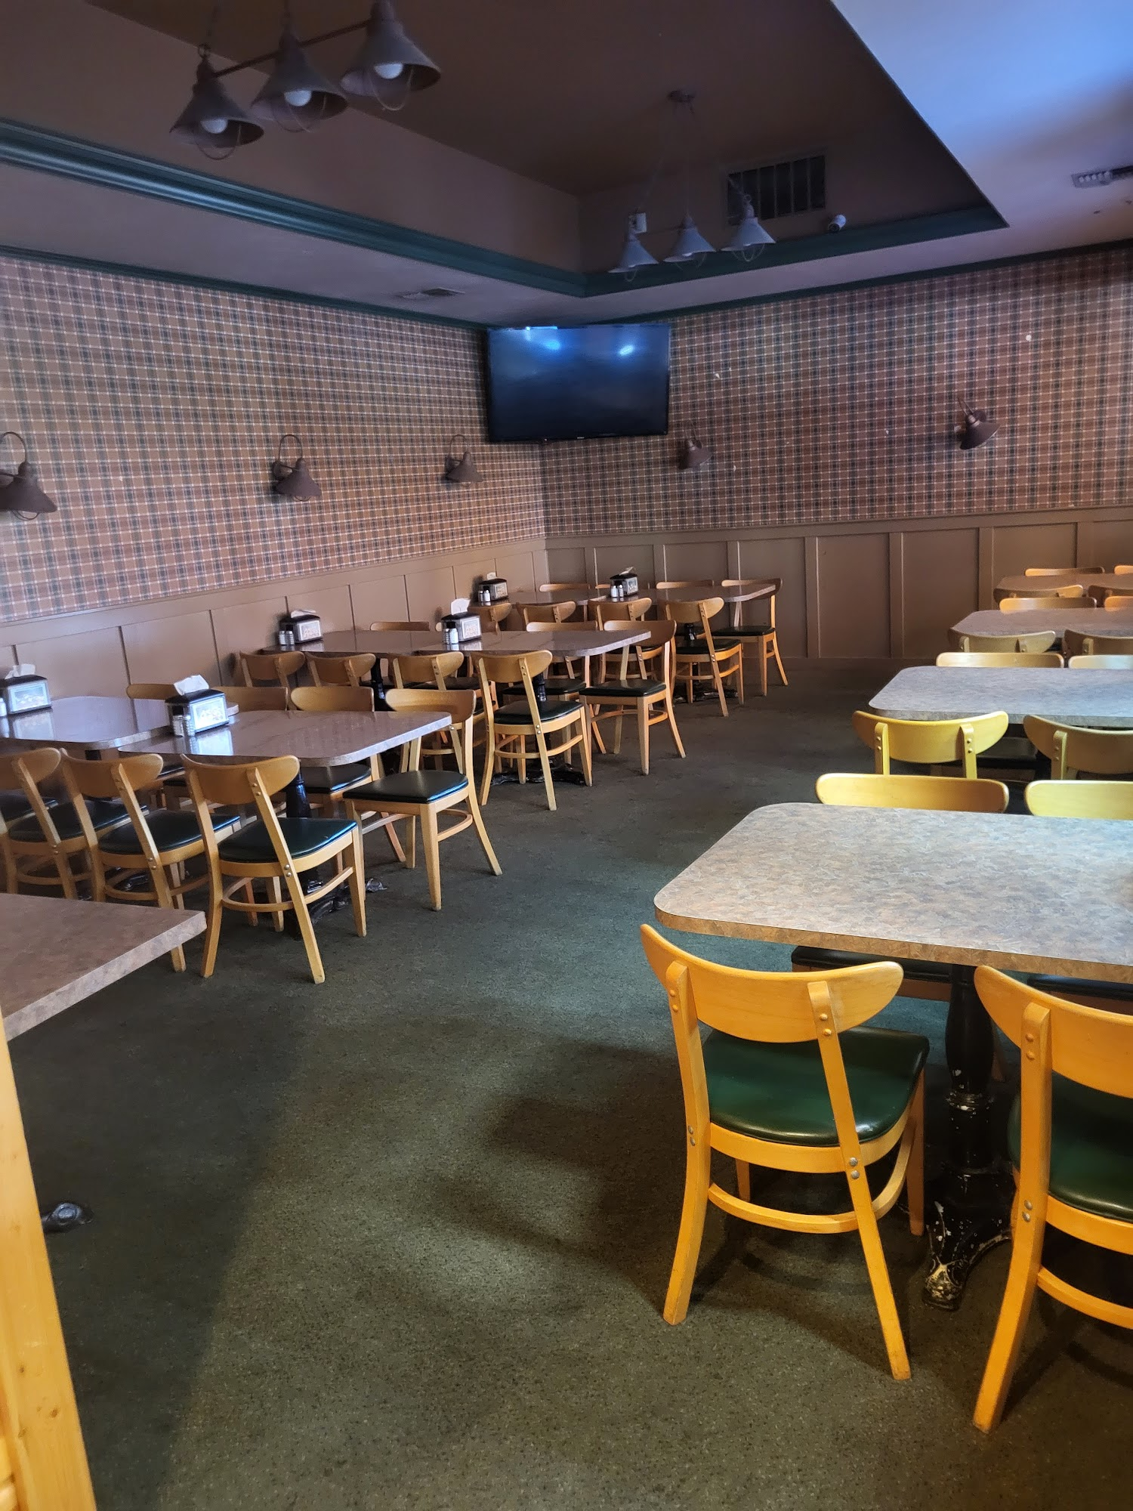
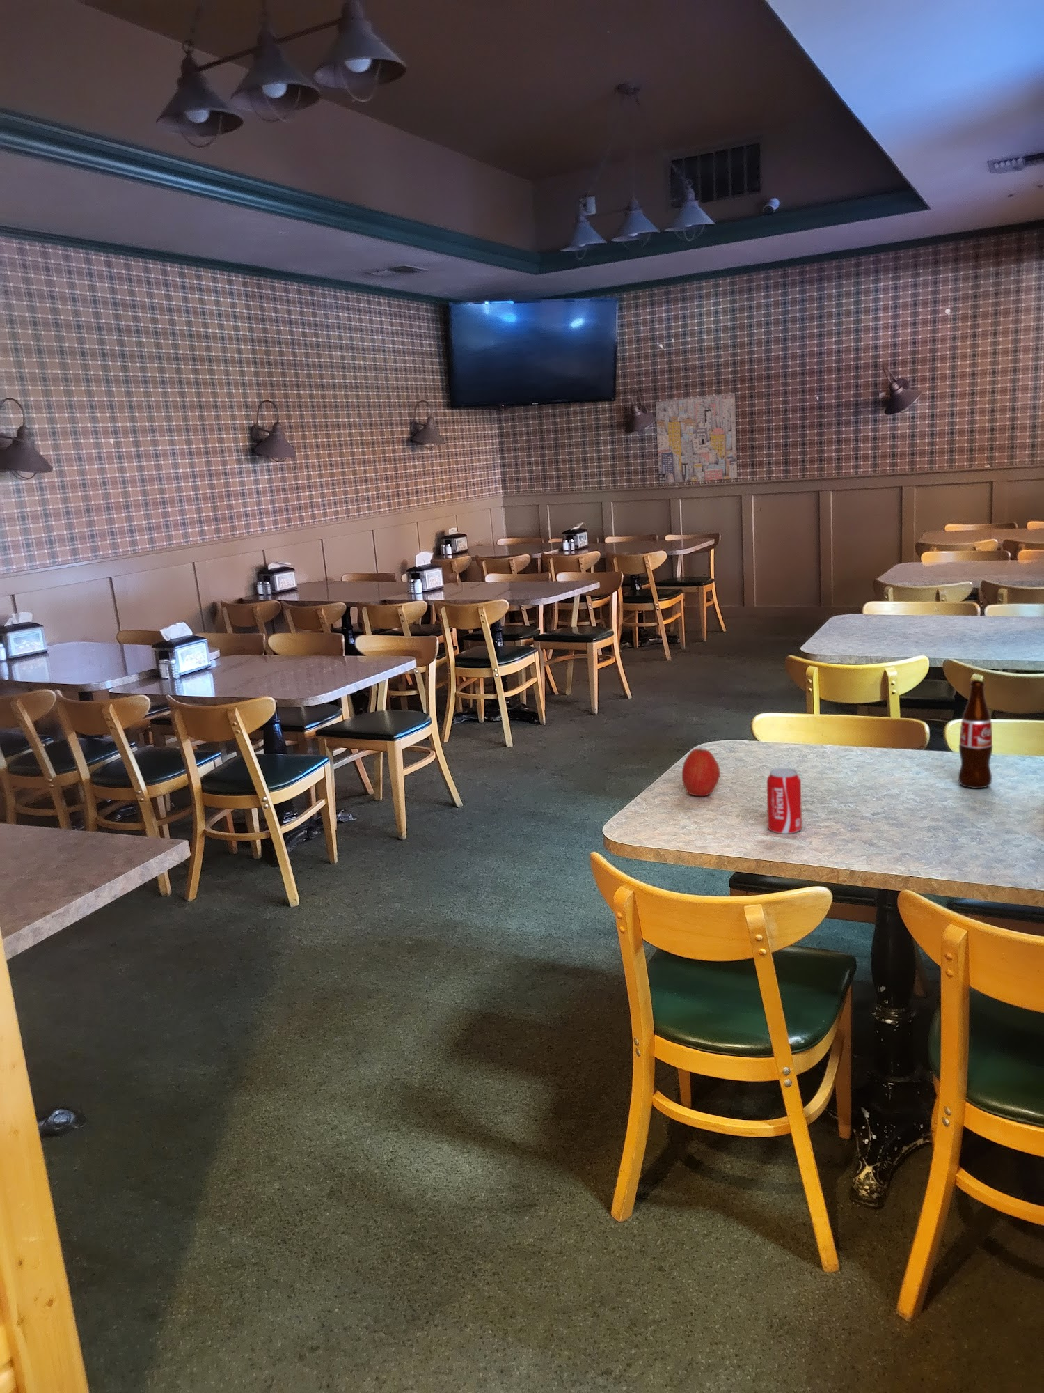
+ bottle (976, 734)
+ beverage can (784, 801)
+ wall art (696, 440)
+ apple (700, 770)
